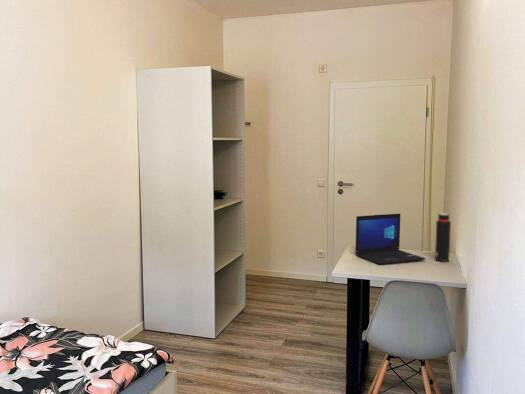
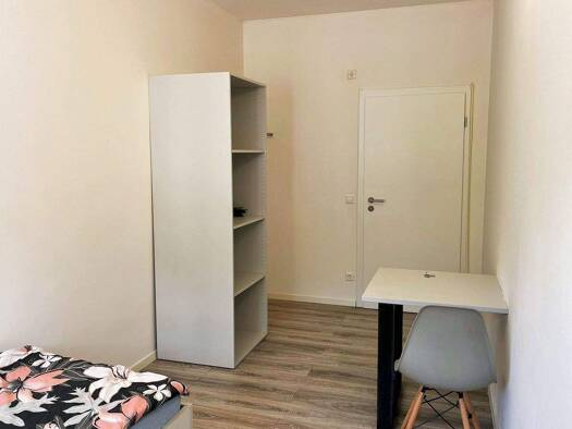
- laptop (390, 237)
- water bottle (442, 237)
